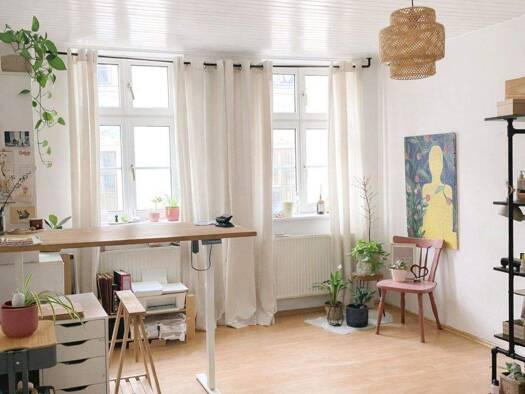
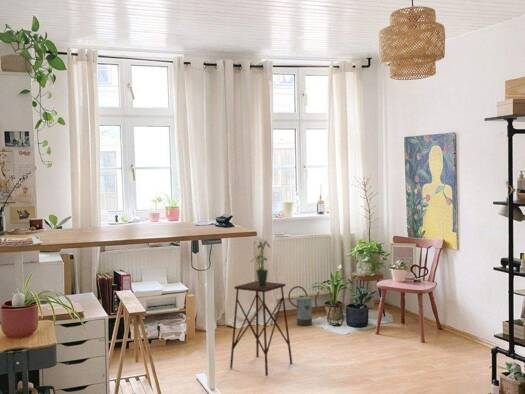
+ side table (257, 325)
+ potted plant (261, 262)
+ watering can (304, 304)
